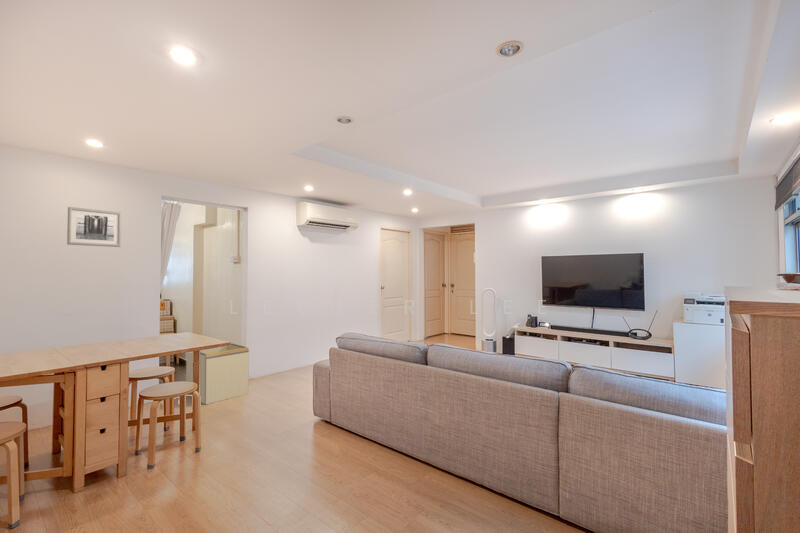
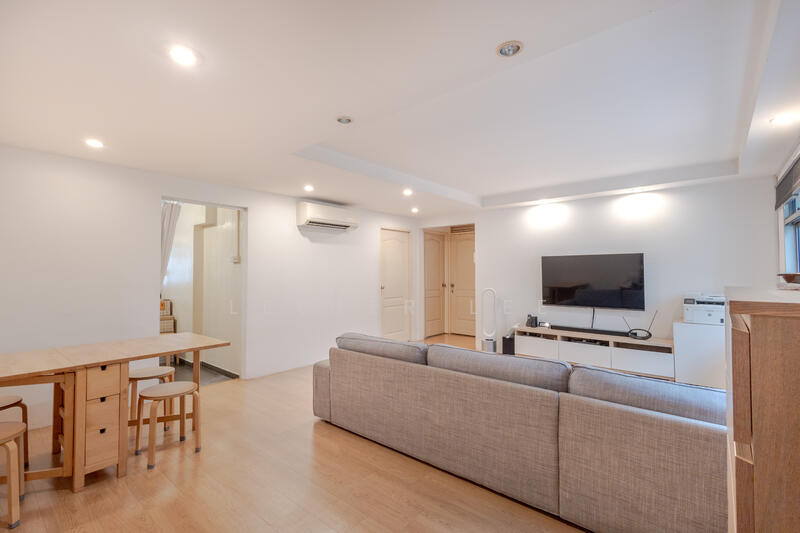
- wall art (95, 227)
- storage bin (217, 370)
